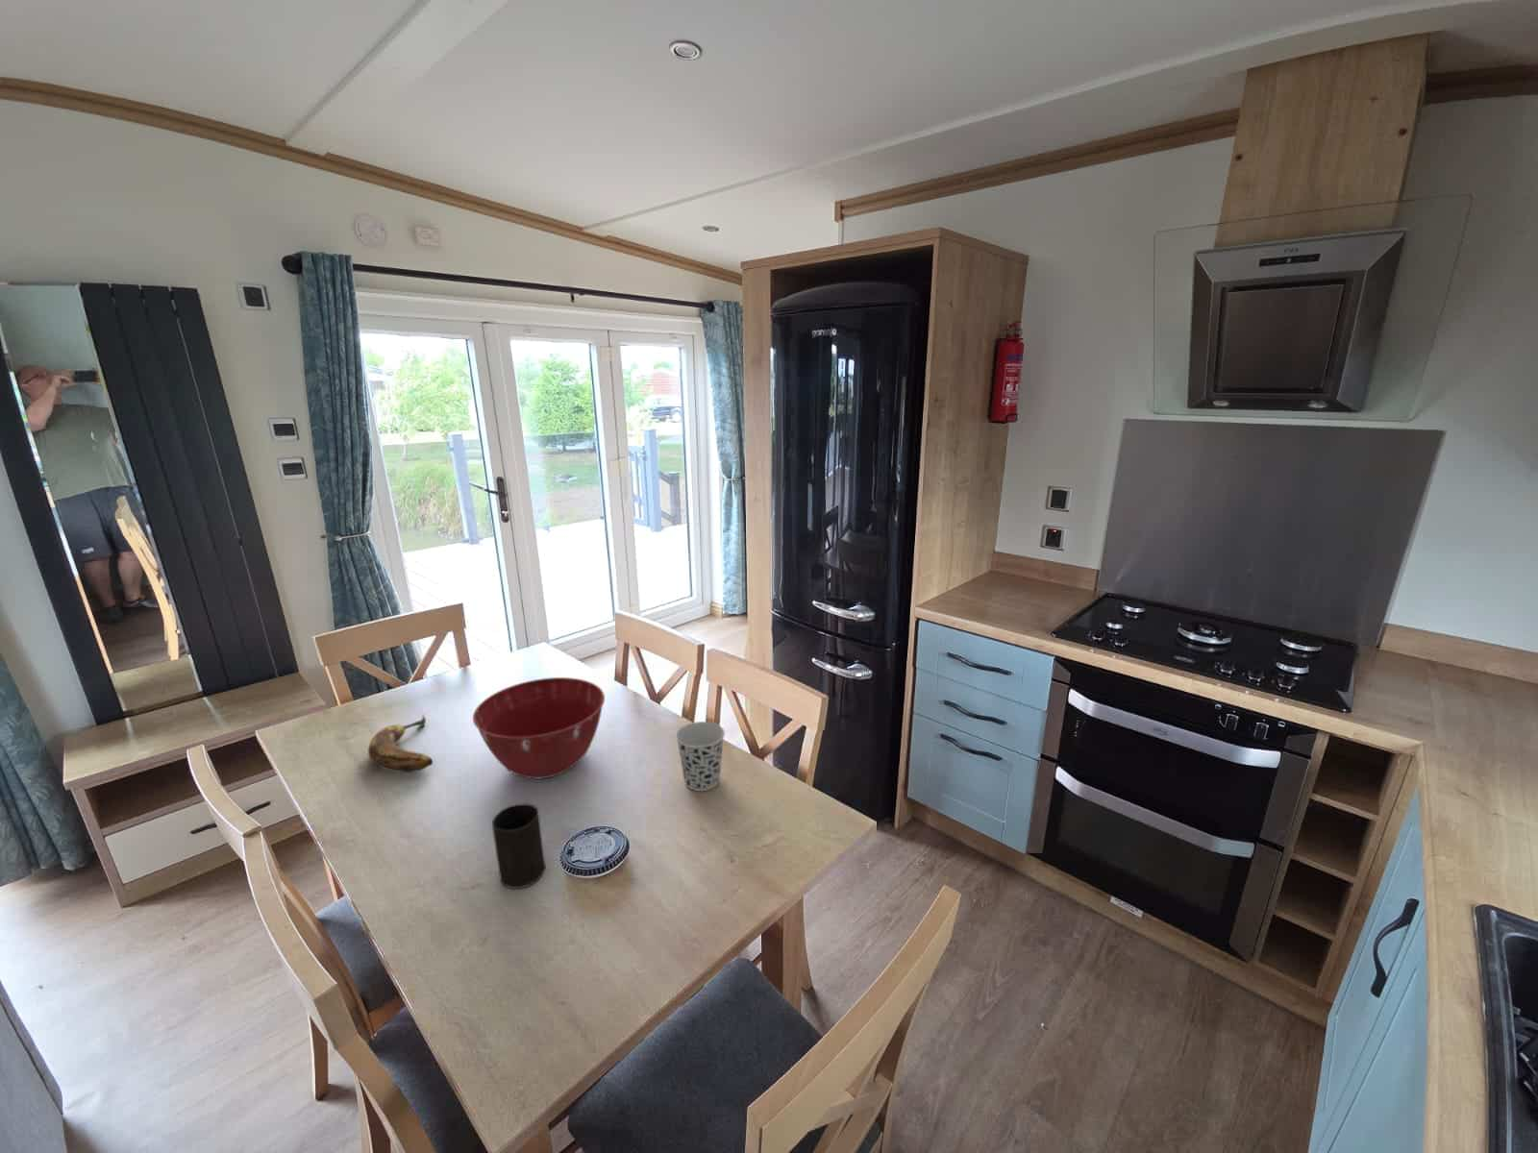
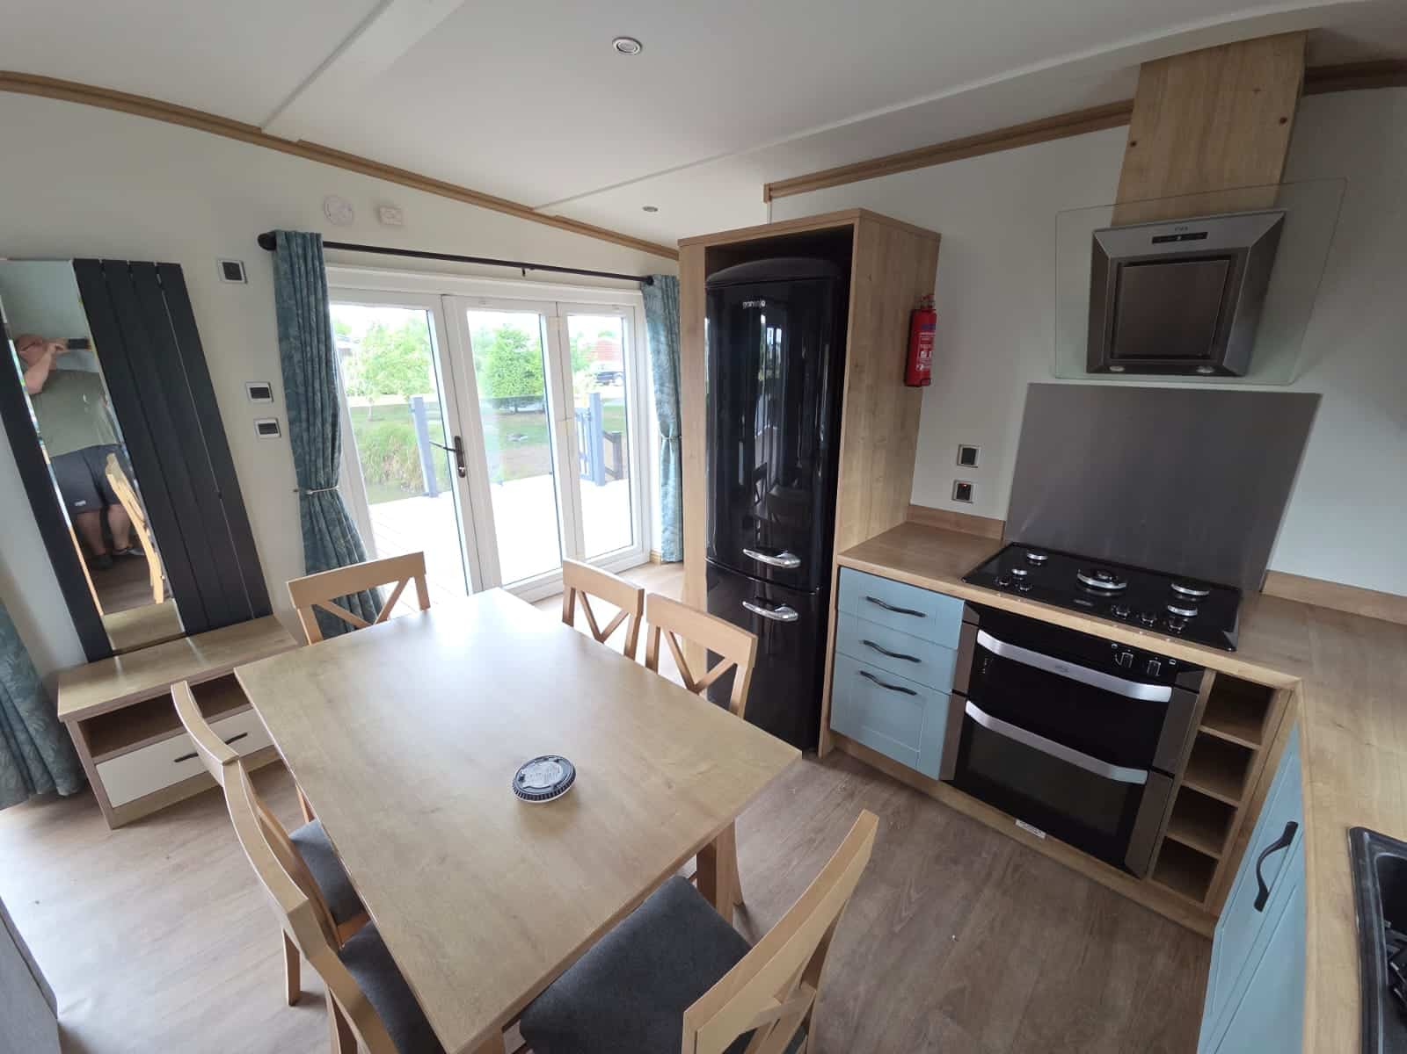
- mixing bowl (544, 733)
- banana (402, 748)
- cup (520, 844)
- cup (701, 757)
